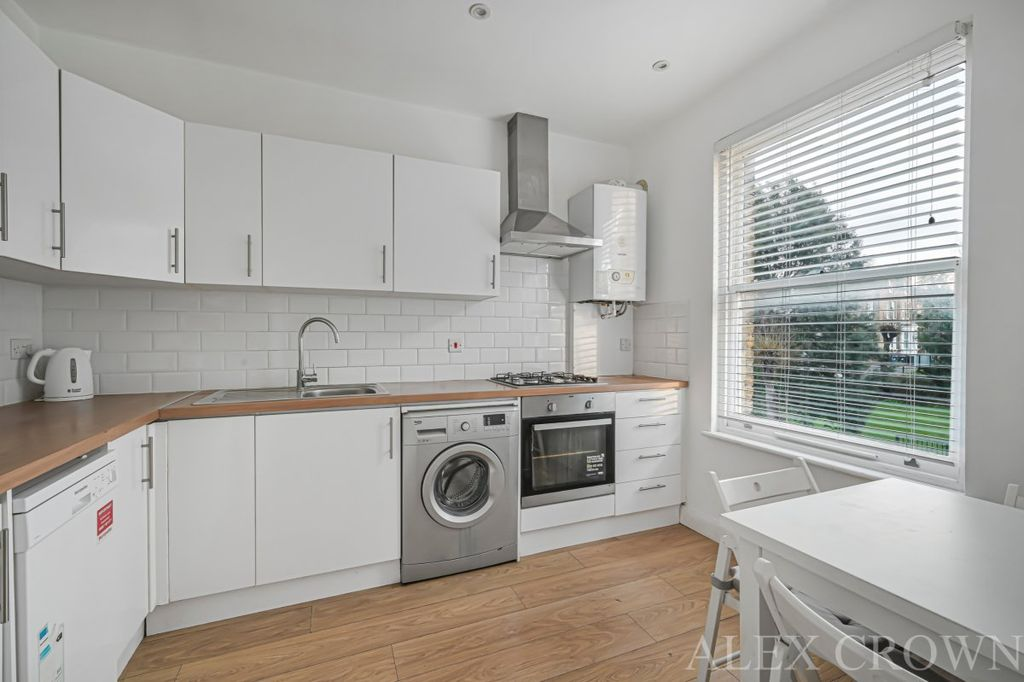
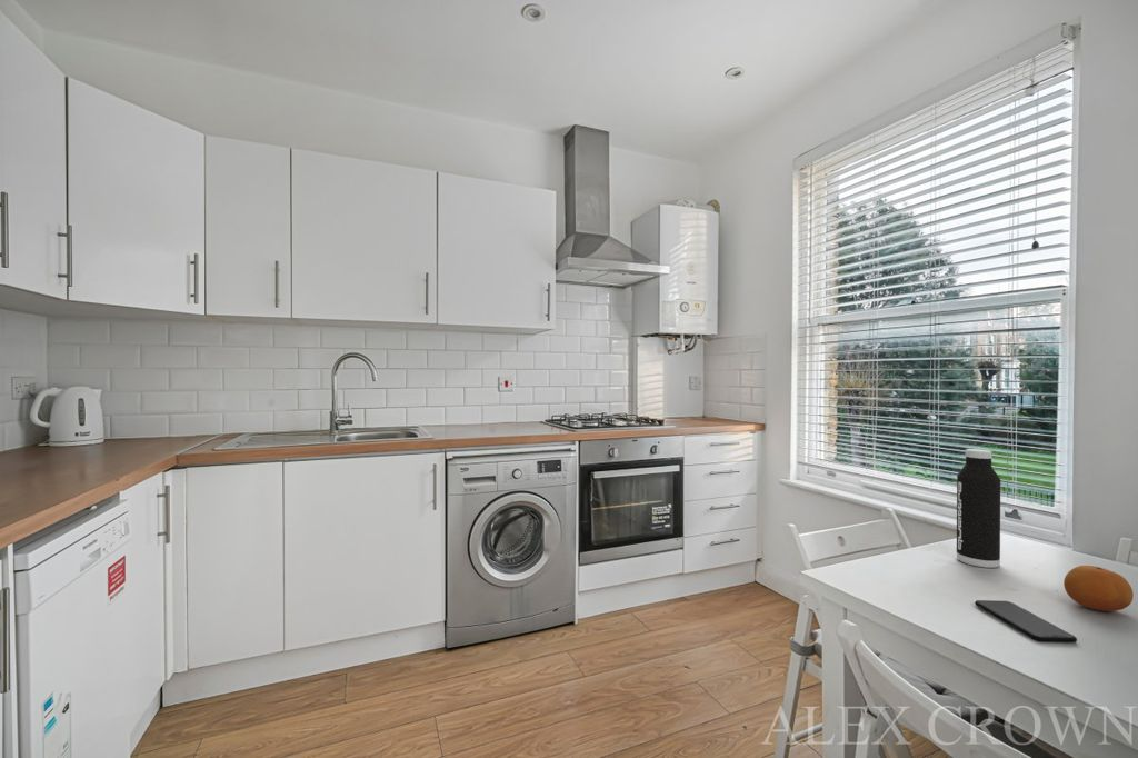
+ smartphone (1021, 619)
+ fruit (1097, 587)
+ water bottle (977, 506)
